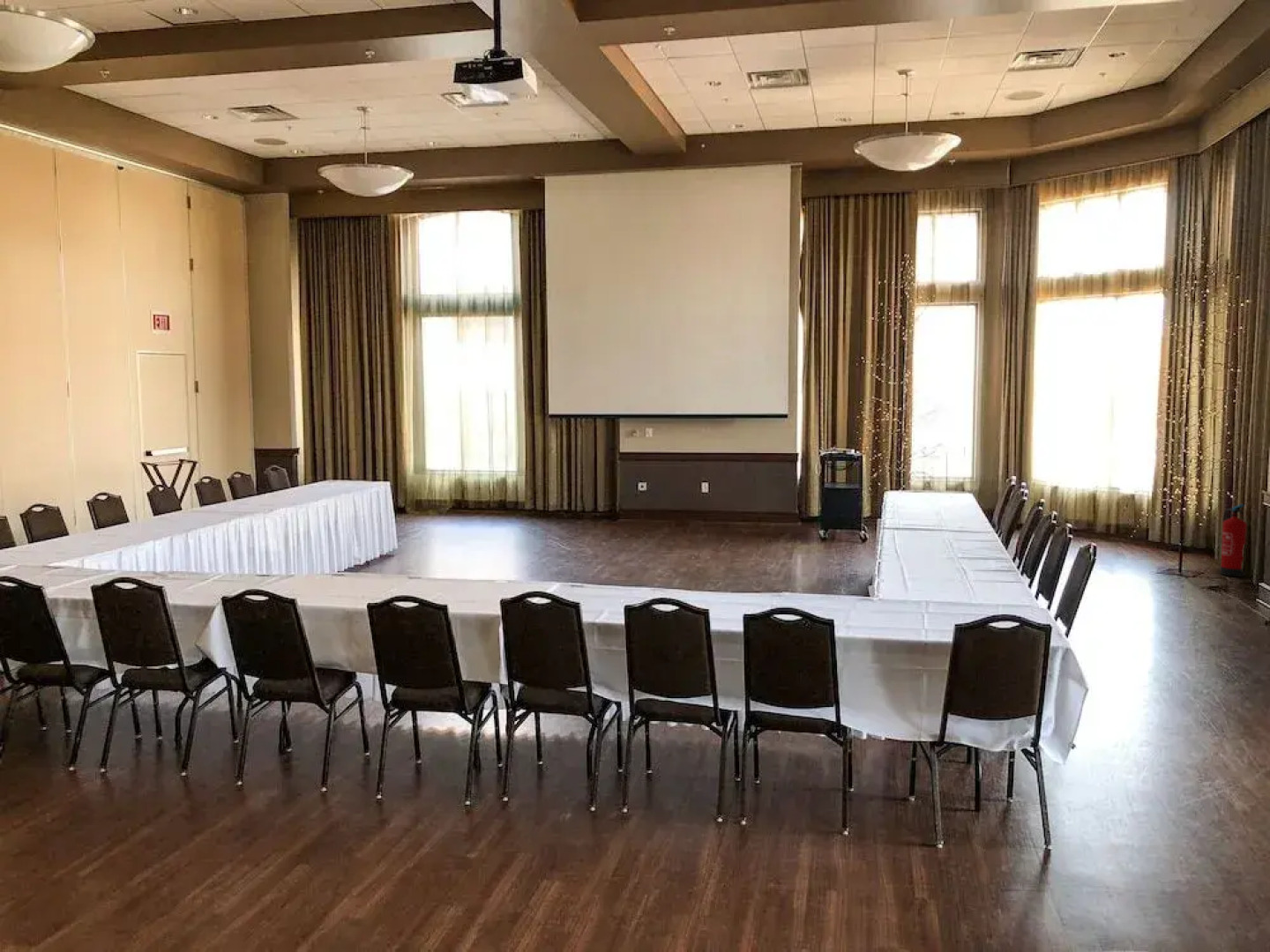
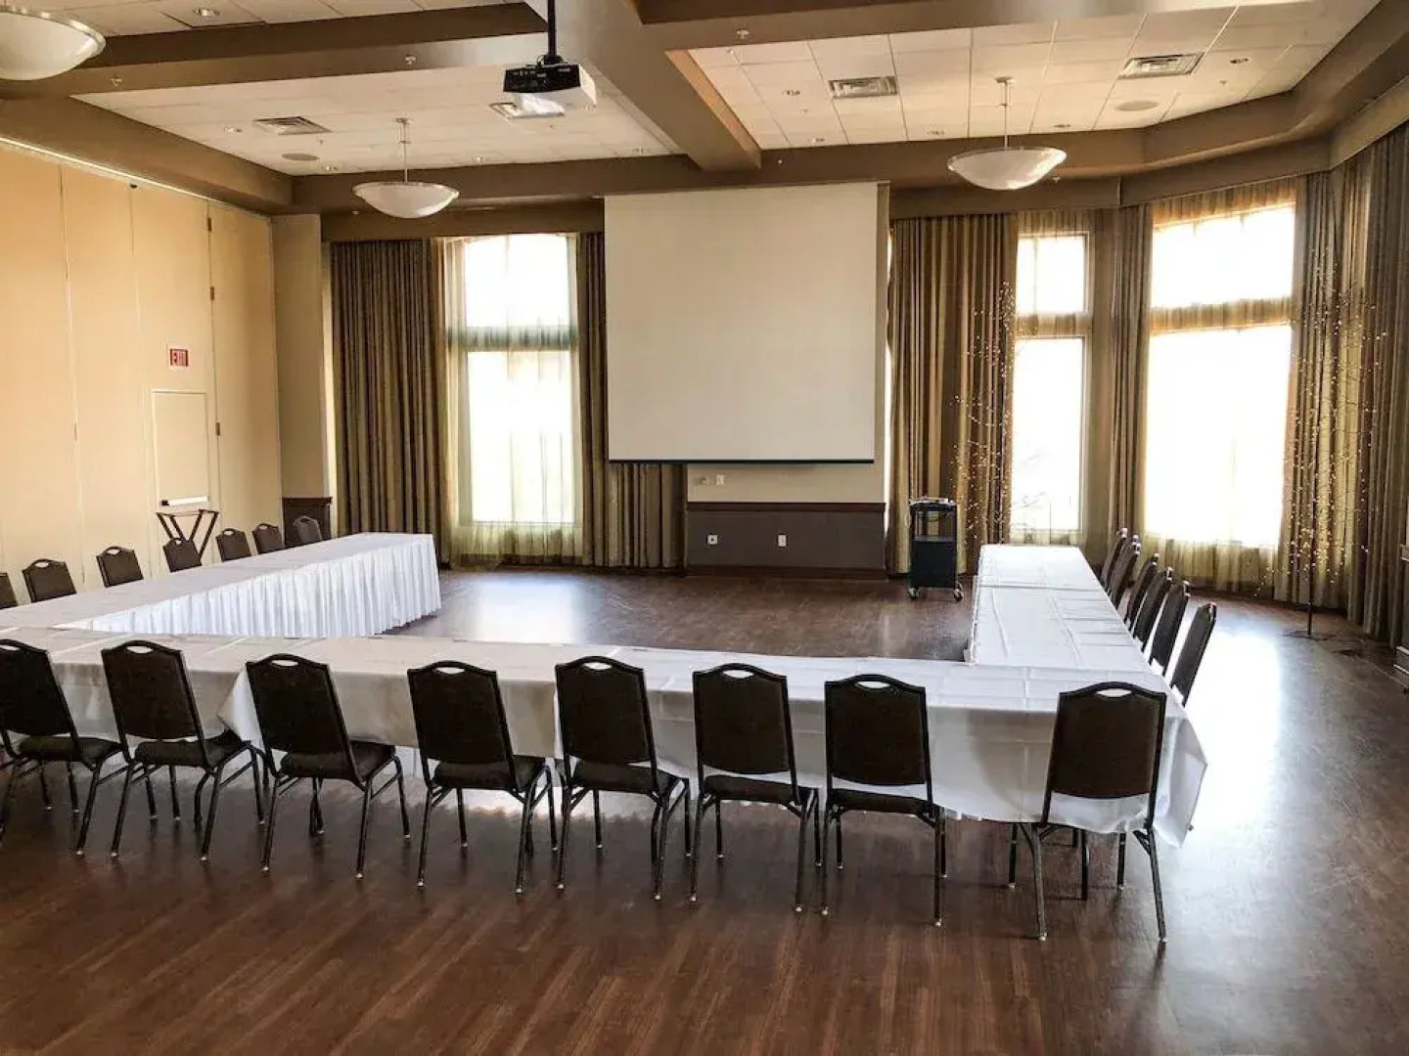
- fire extinguisher (1232, 537)
